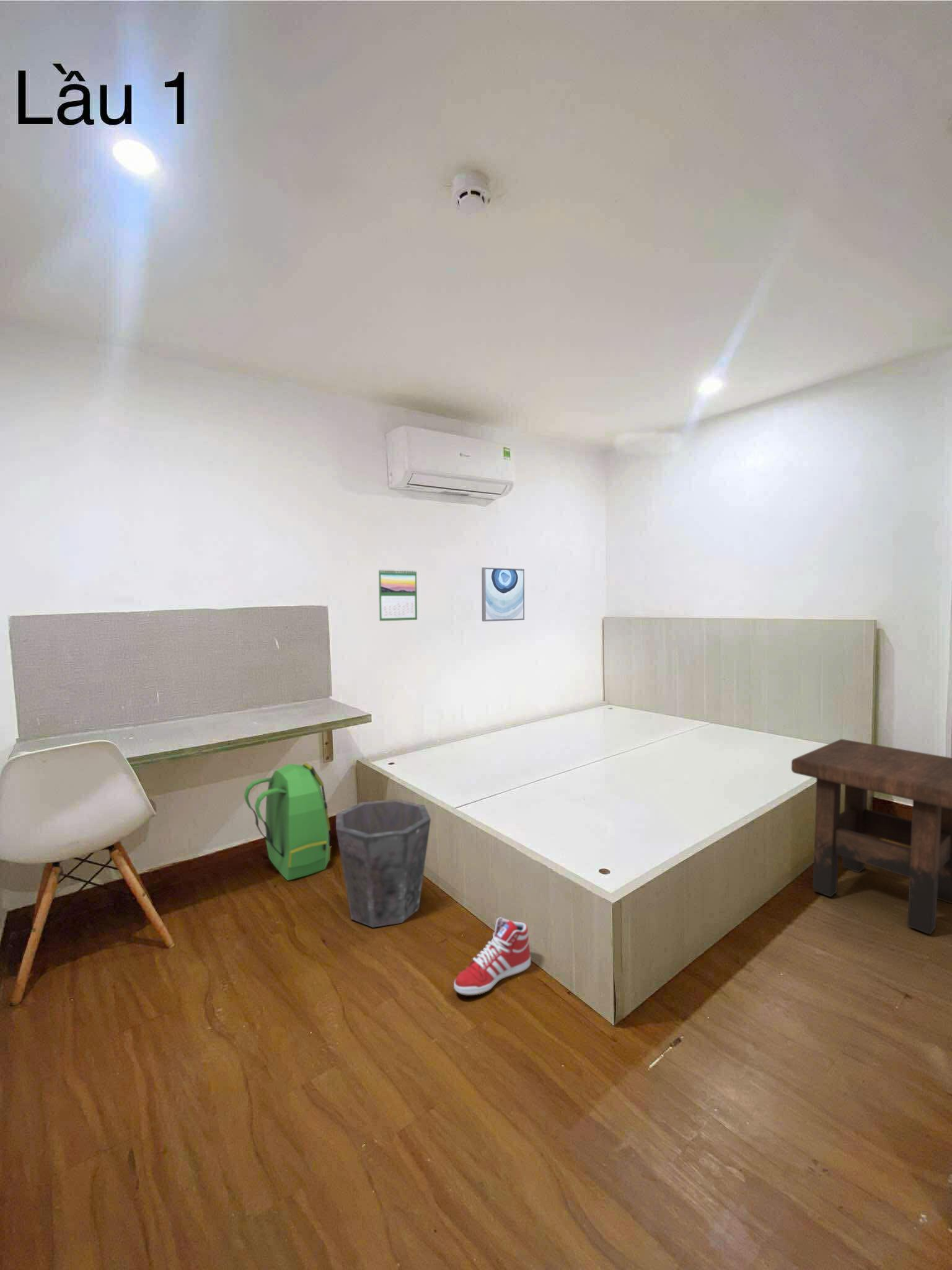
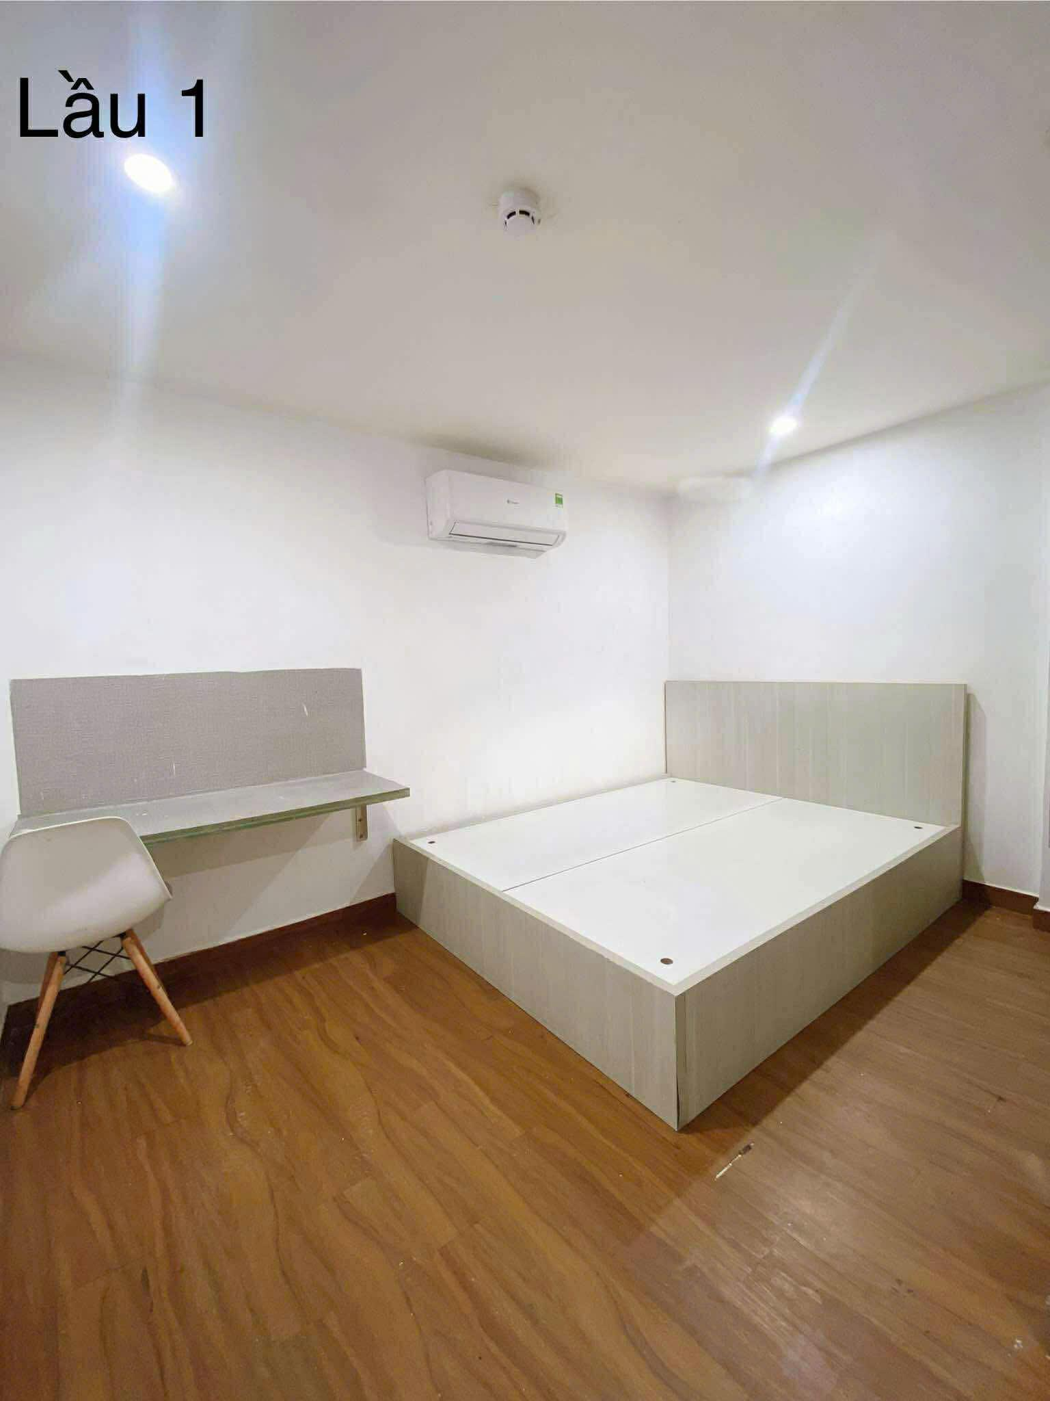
- calendar (398, 594)
- waste bin (383, 861)
- sneaker (493, 952)
- side table (886, 828)
- backpack (289, 816)
- wall art (503, 594)
